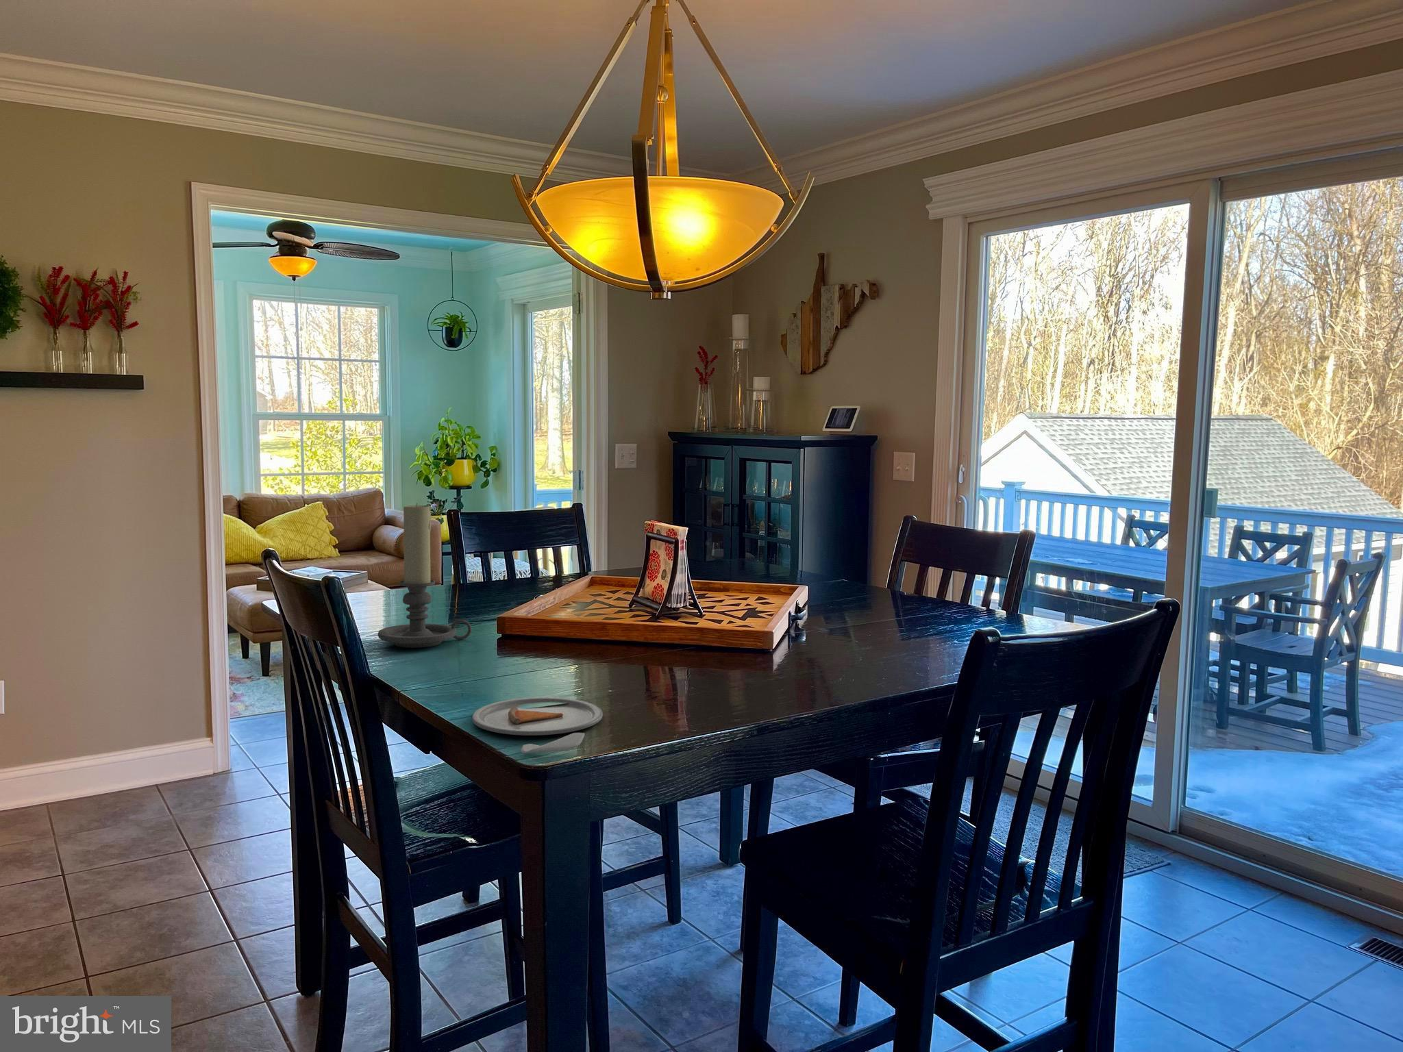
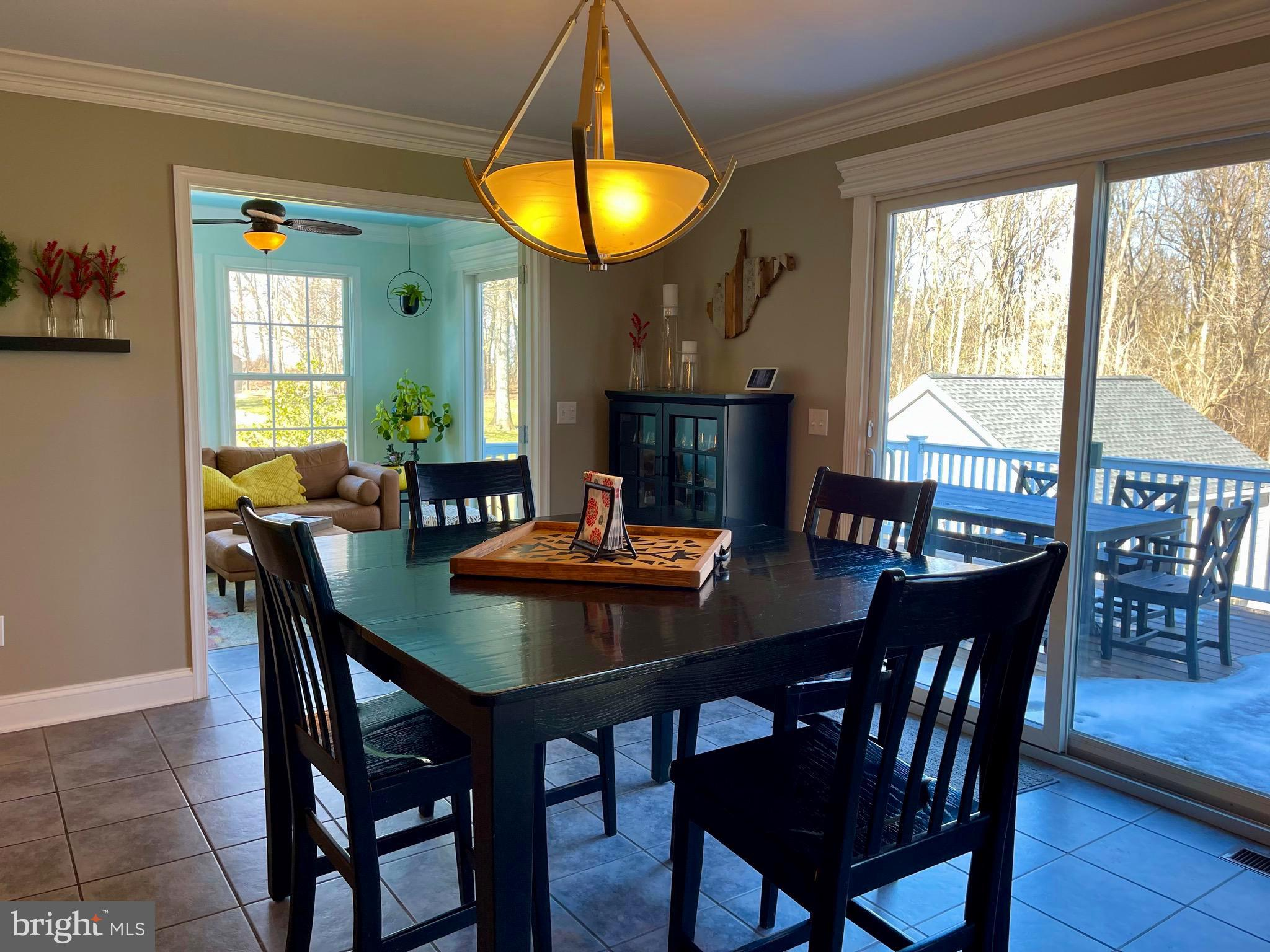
- dinner plate (540, 722)
- candle holder (424, 572)
